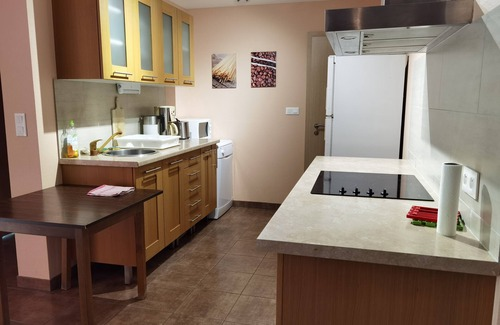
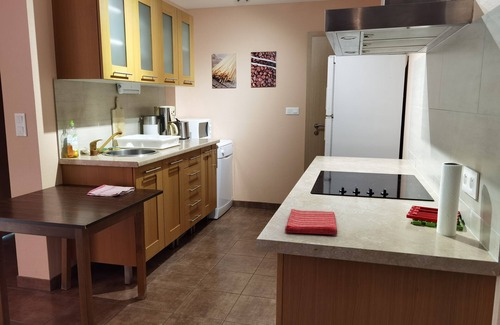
+ dish towel (311, 220)
